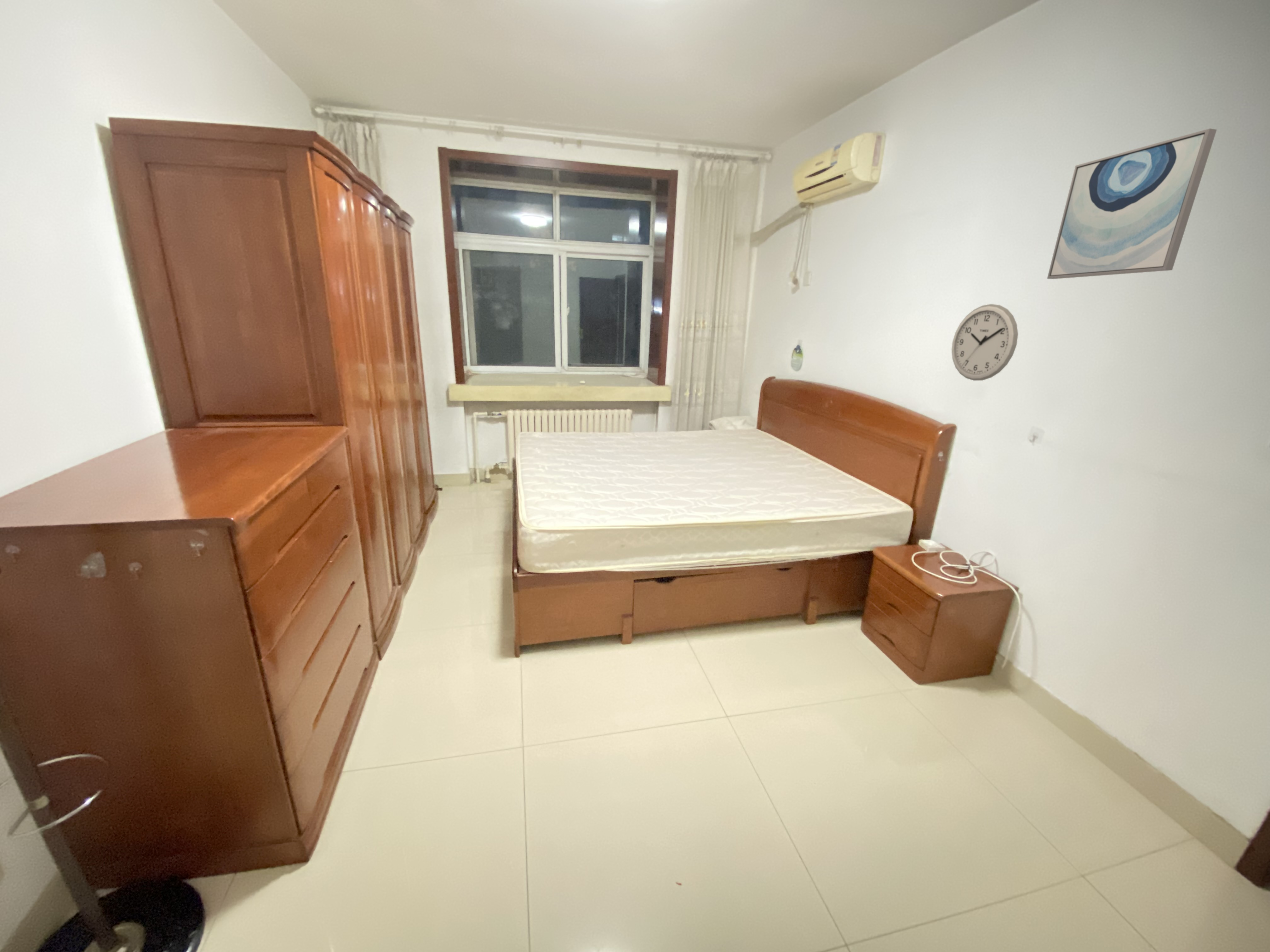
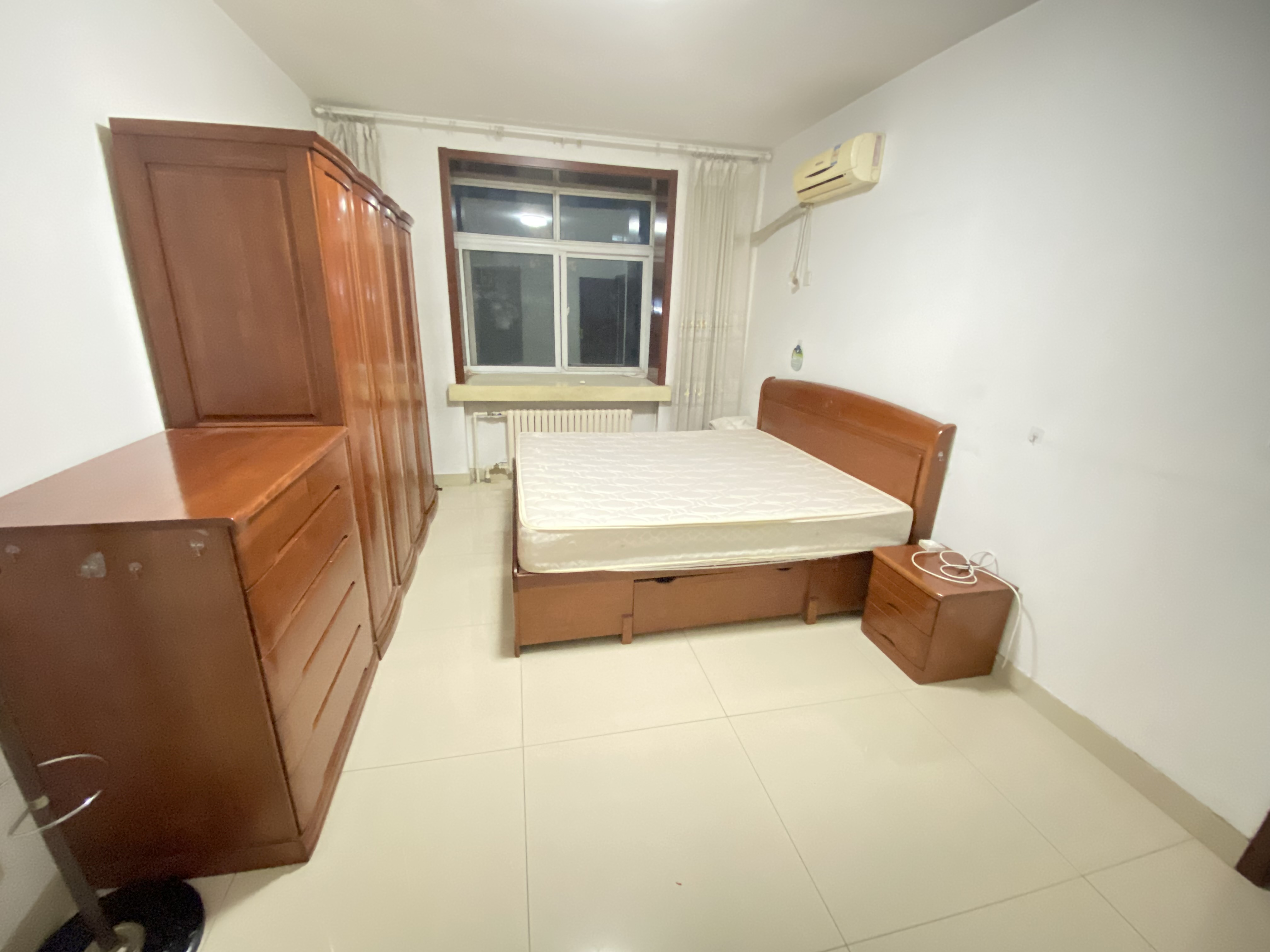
- wall art (1120, 214)
- wall clock (981, 343)
